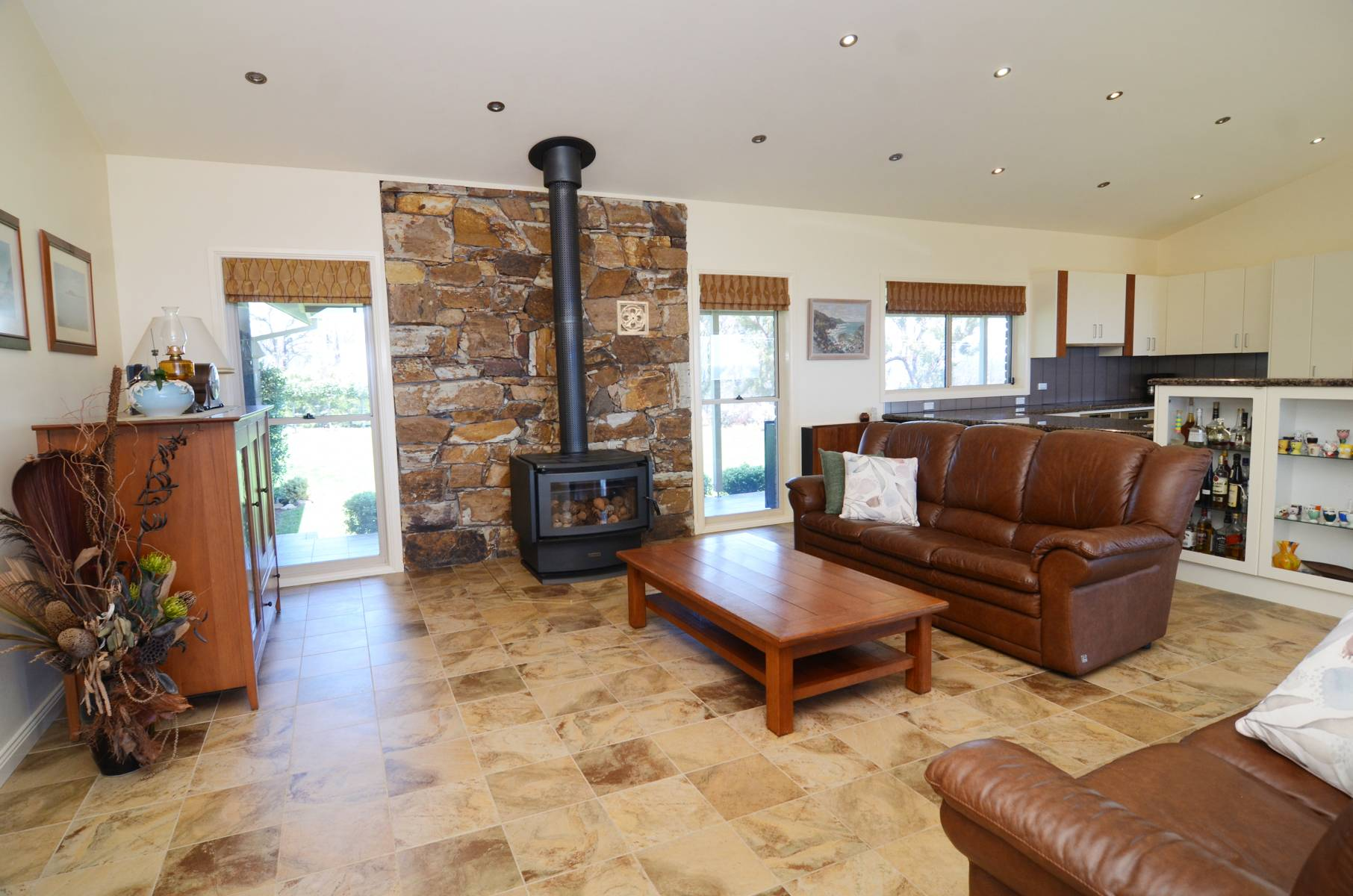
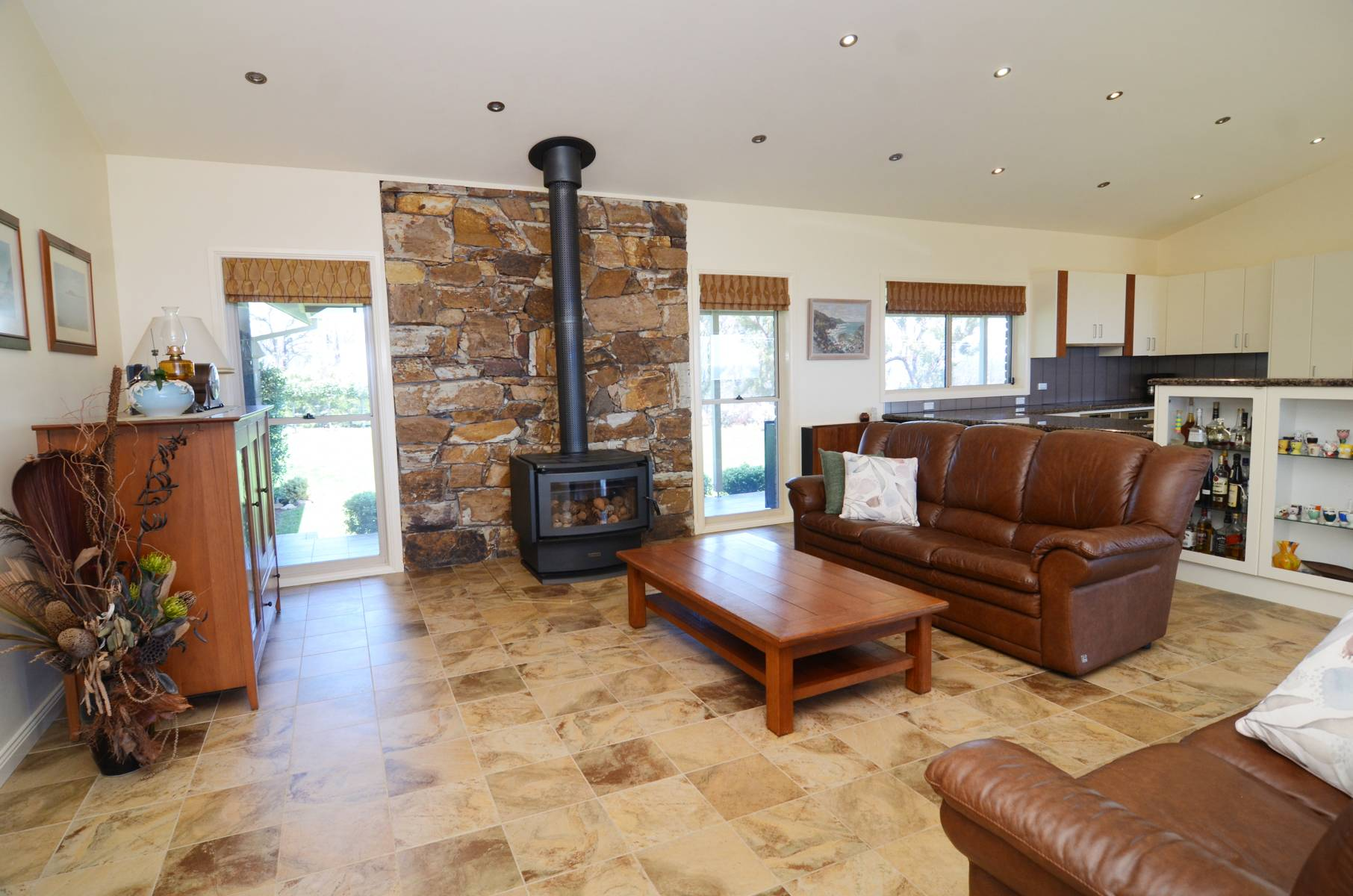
- wall ornament (632, 318)
